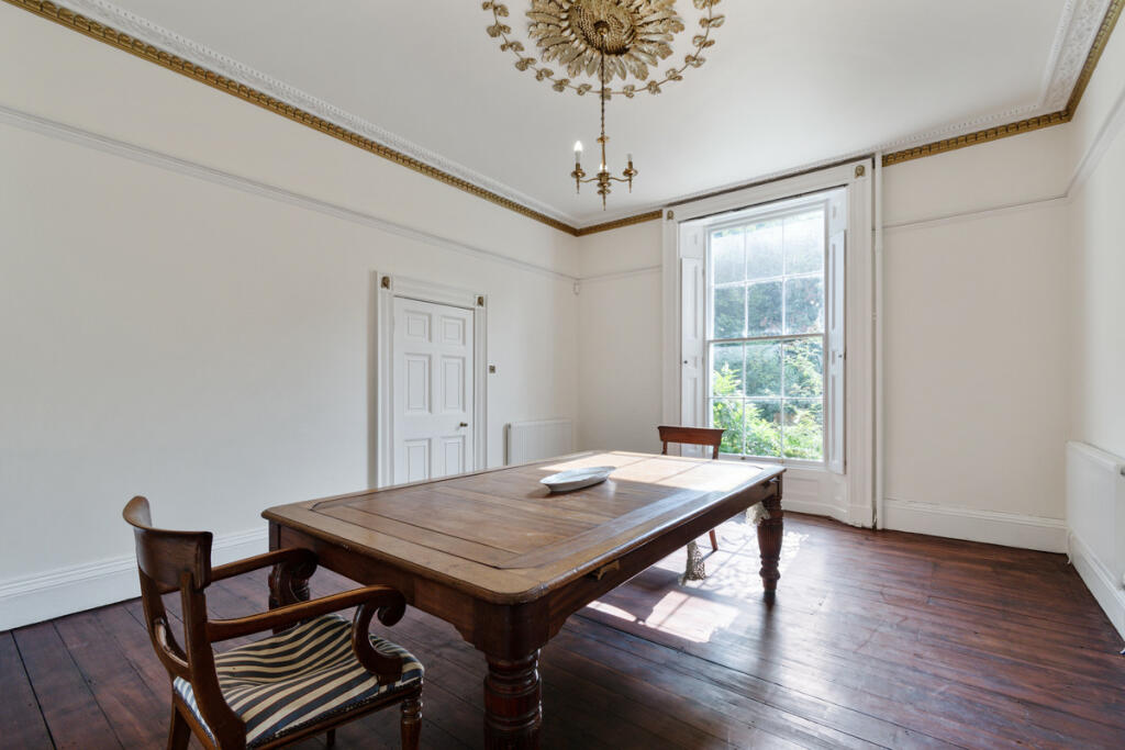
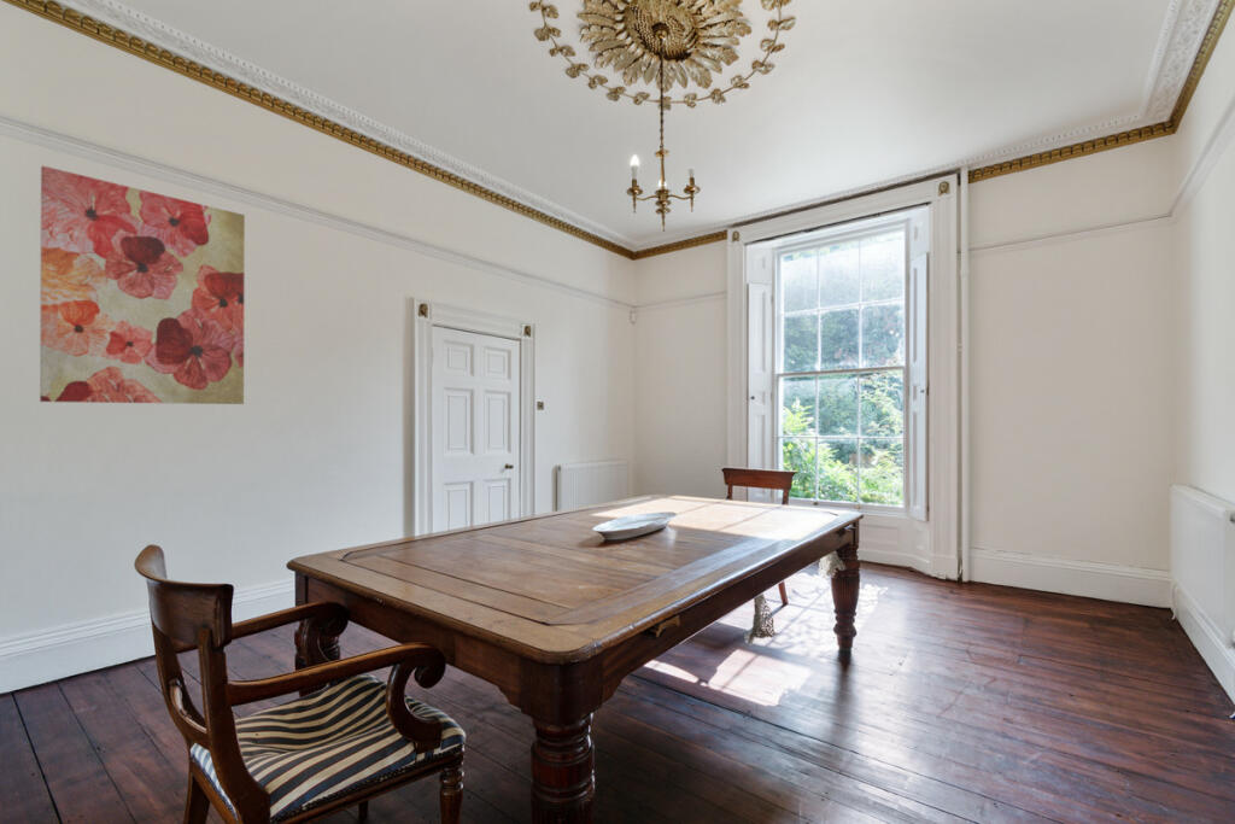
+ wall art (153, 298)
